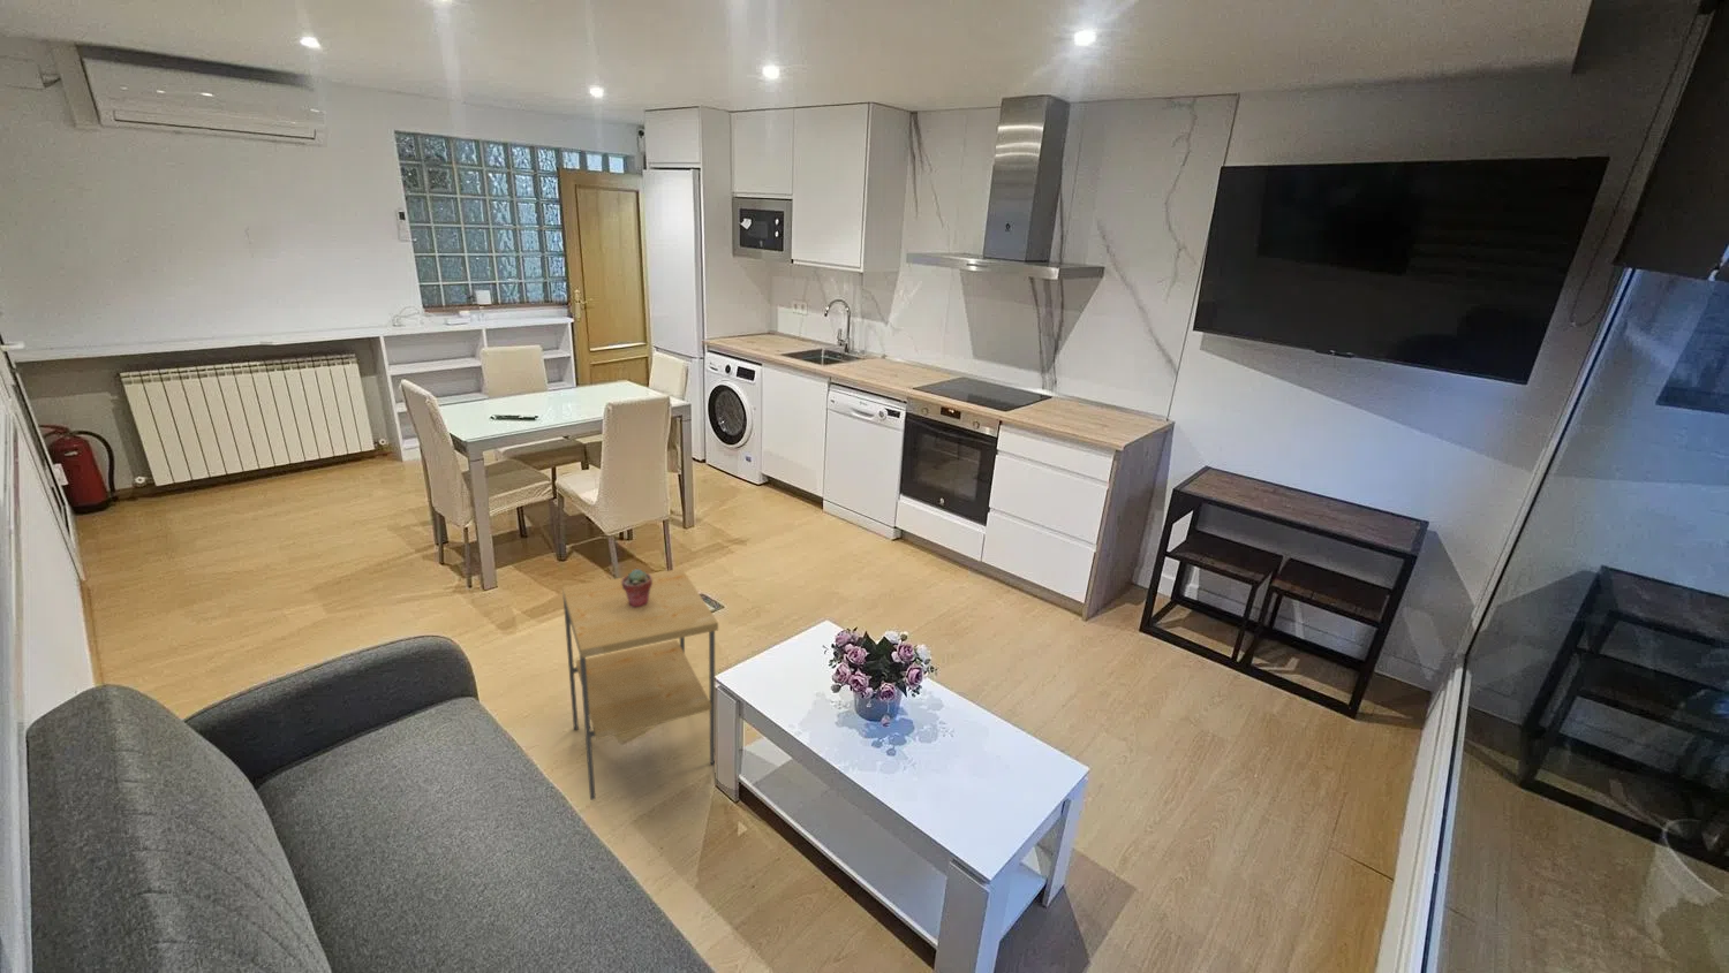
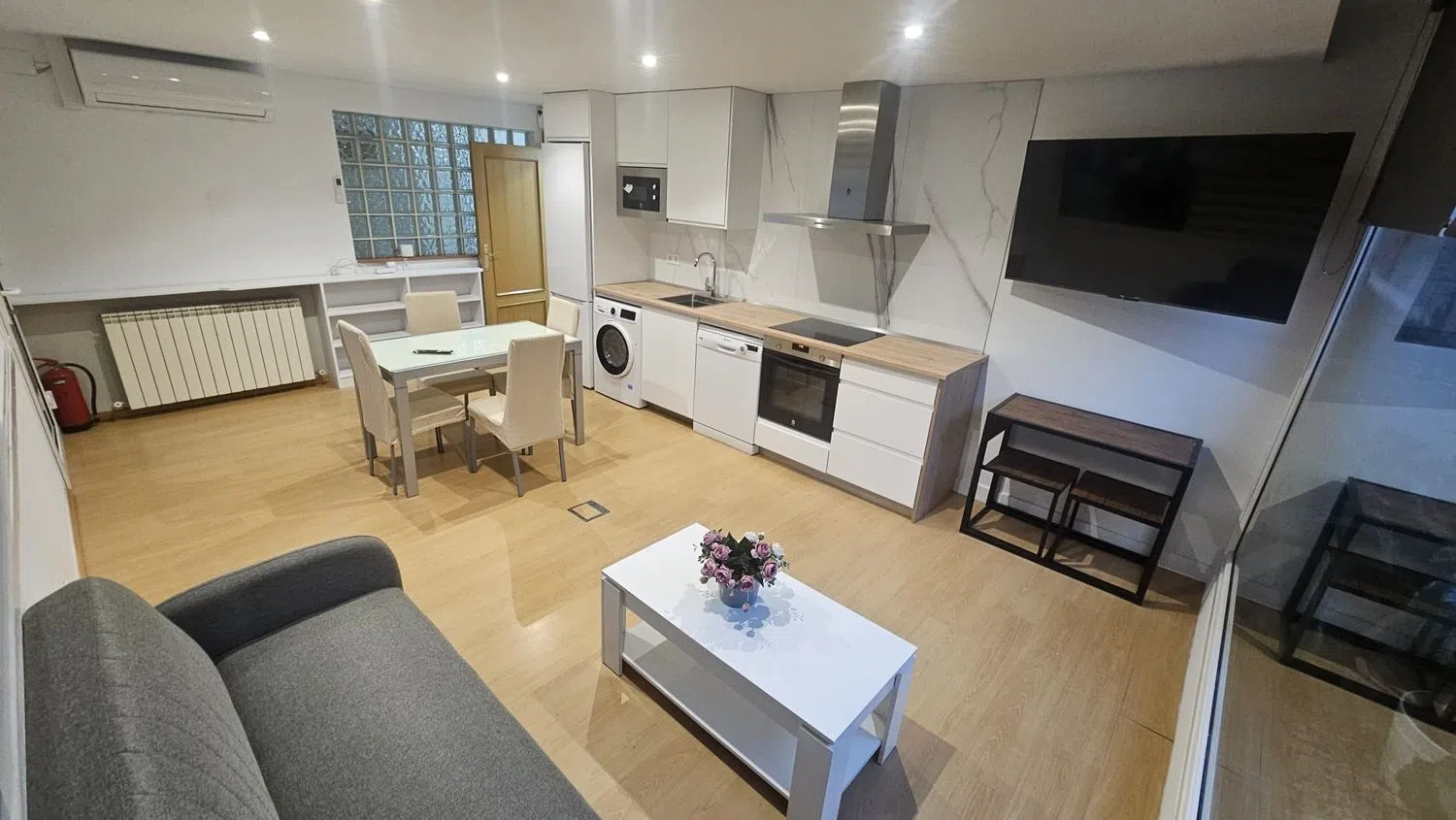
- side table (640, 679)
- potted succulent (638, 585)
